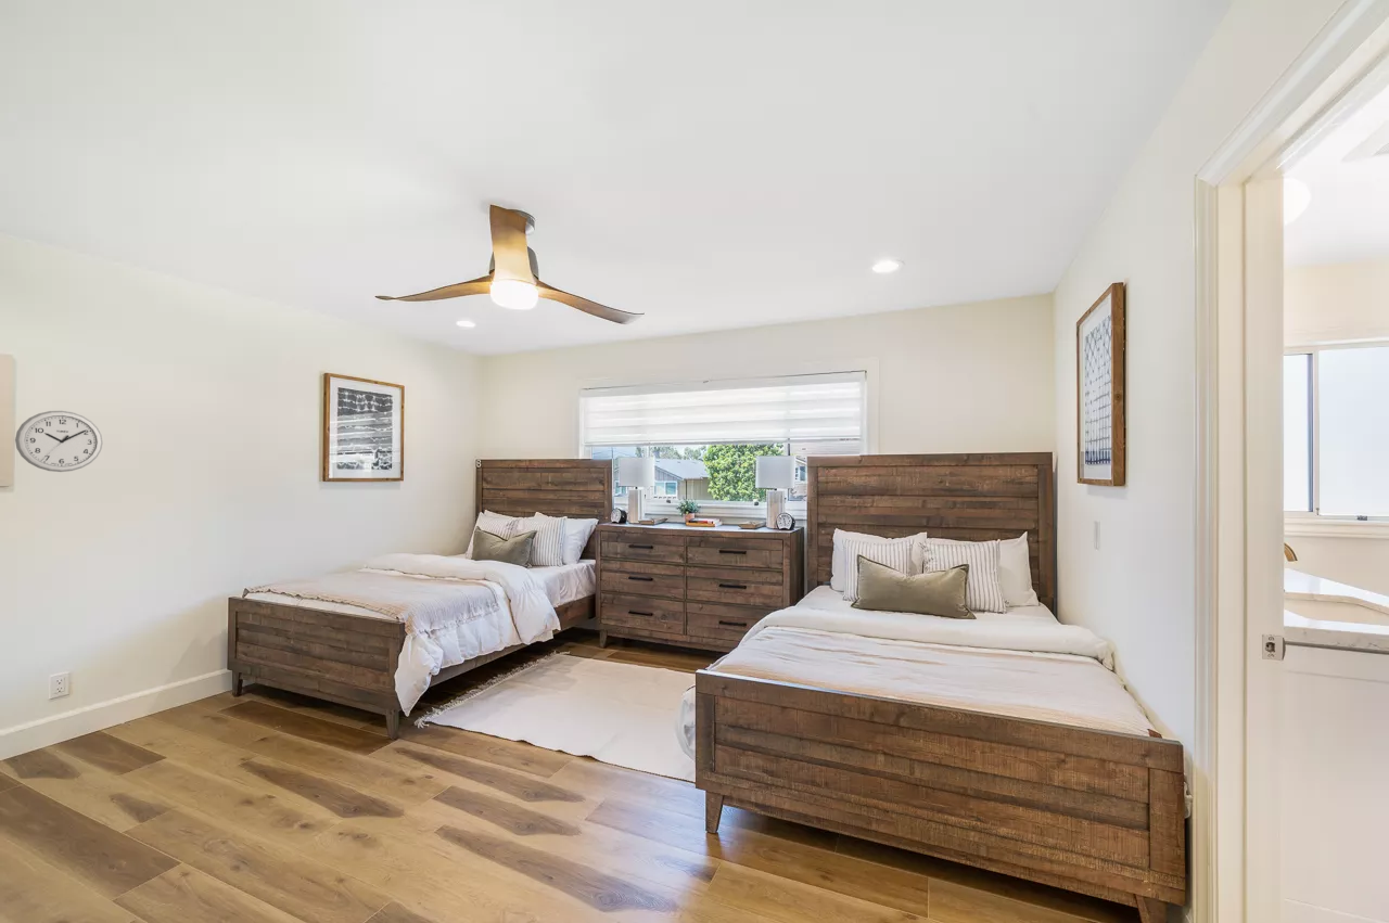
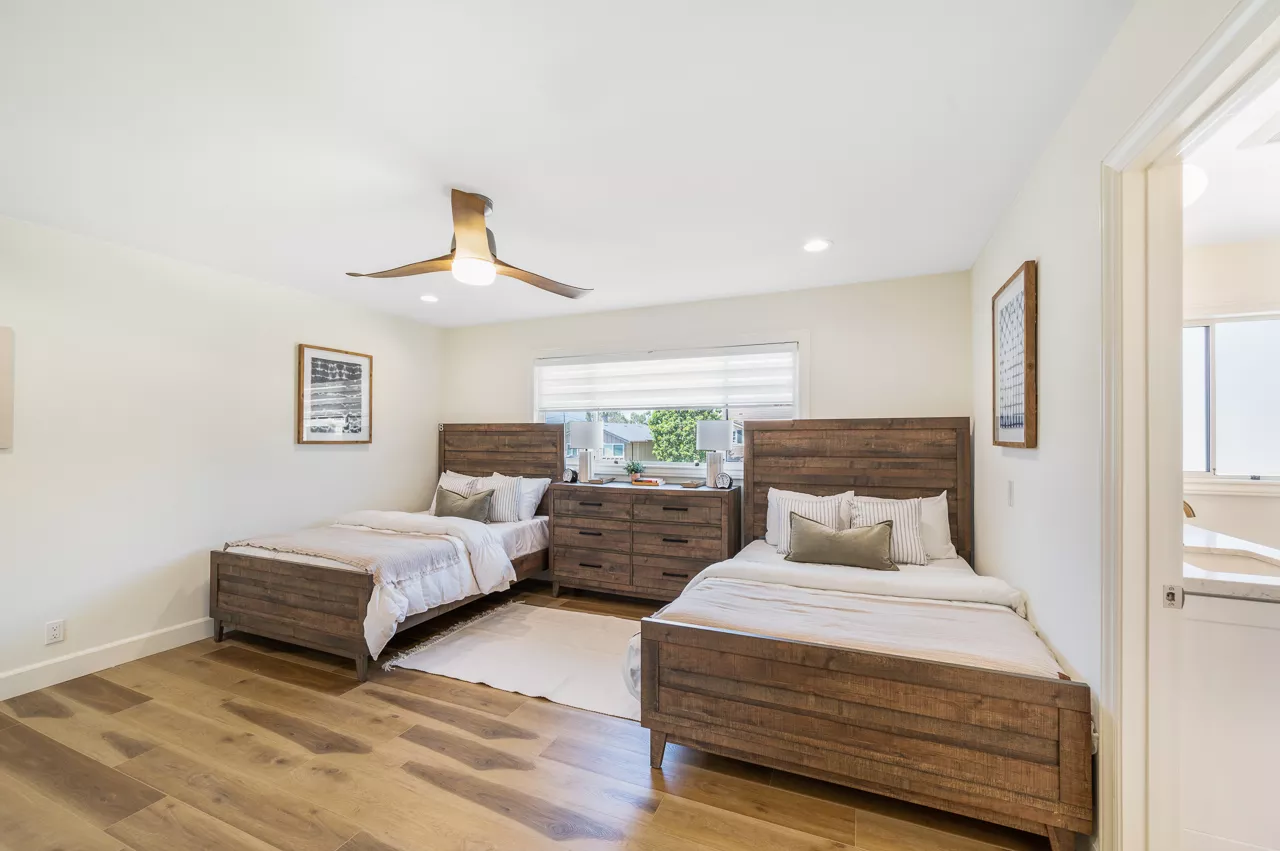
- wall clock (61, 440)
